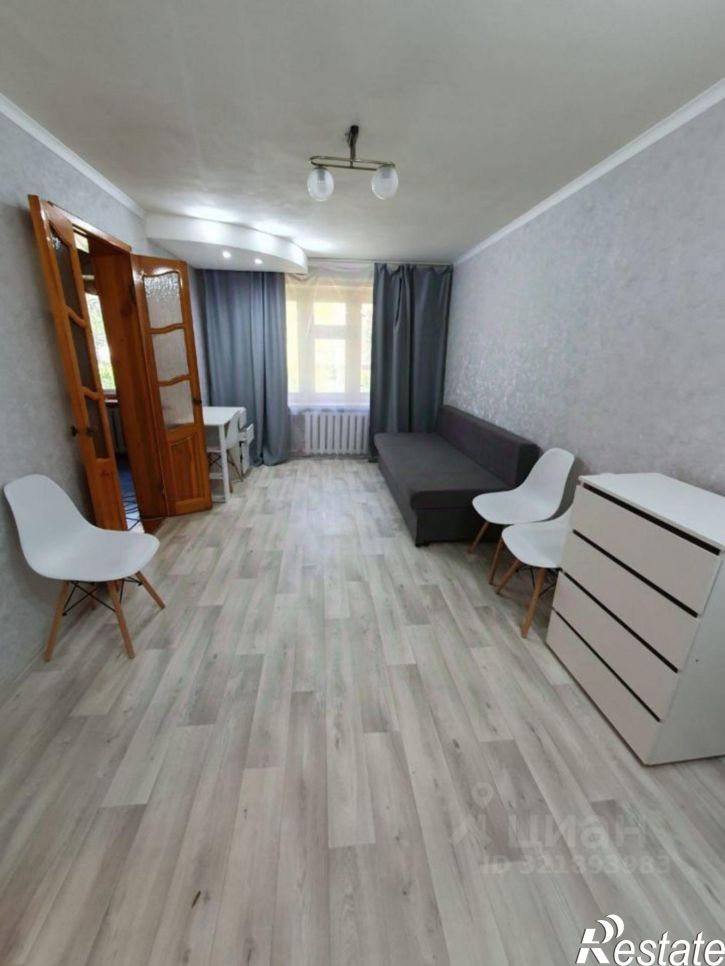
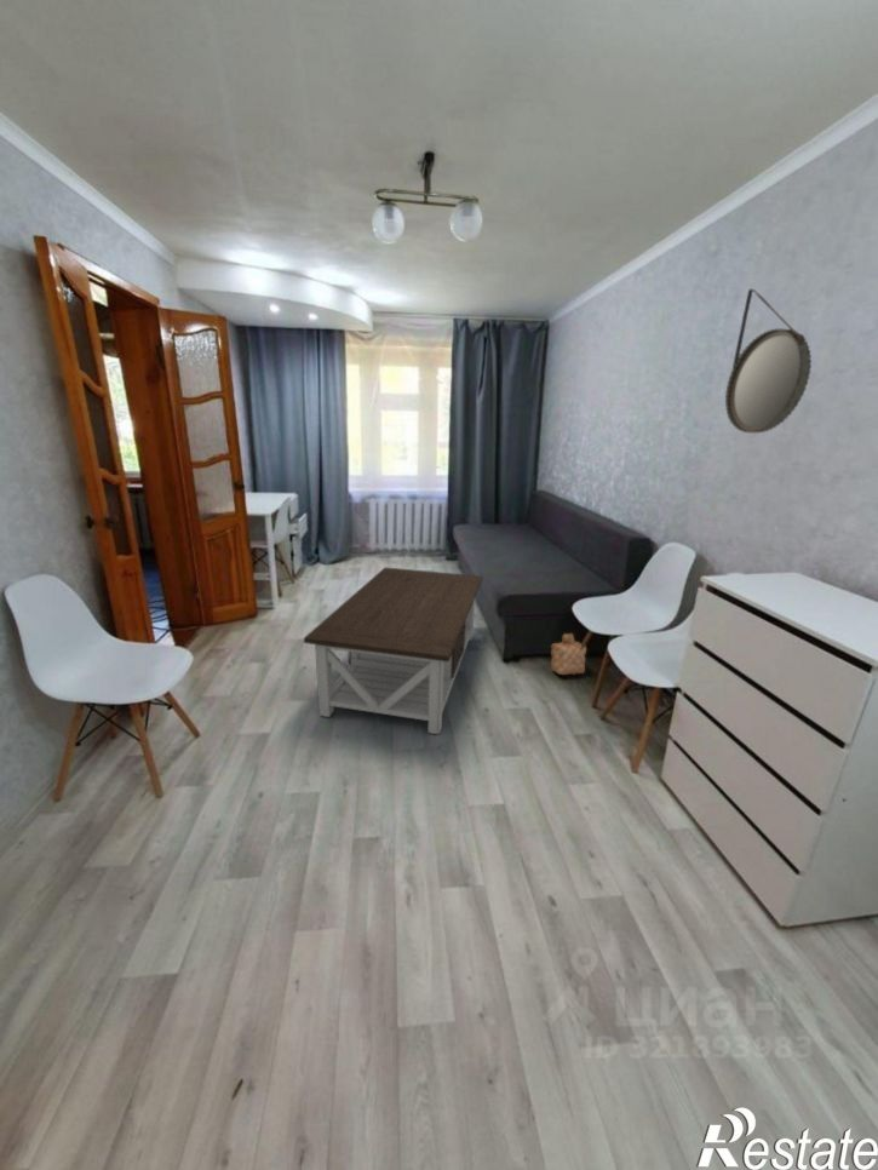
+ coffee table (408, 636)
+ basket (568, 654)
+ home mirror (768, 357)
